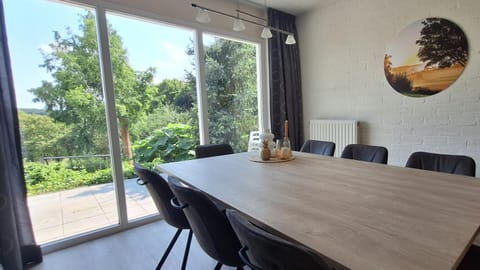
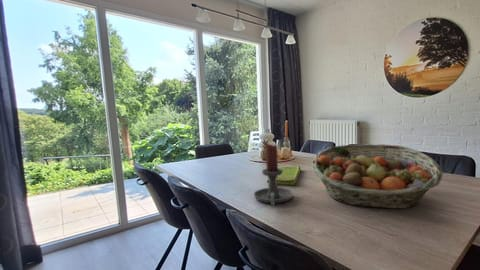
+ candle holder (272, 172)
+ dish towel (285, 173)
+ fruit basket (370, 172)
